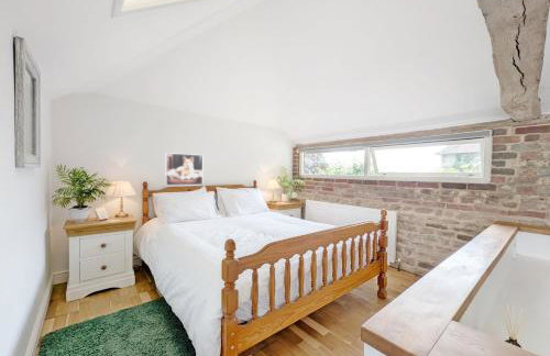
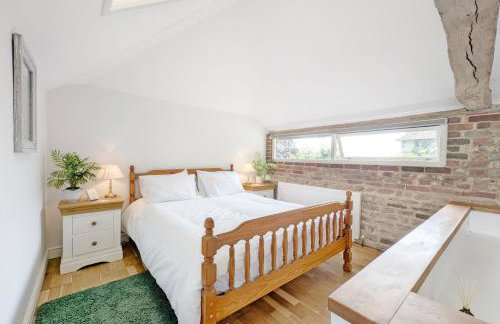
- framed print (185, 169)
